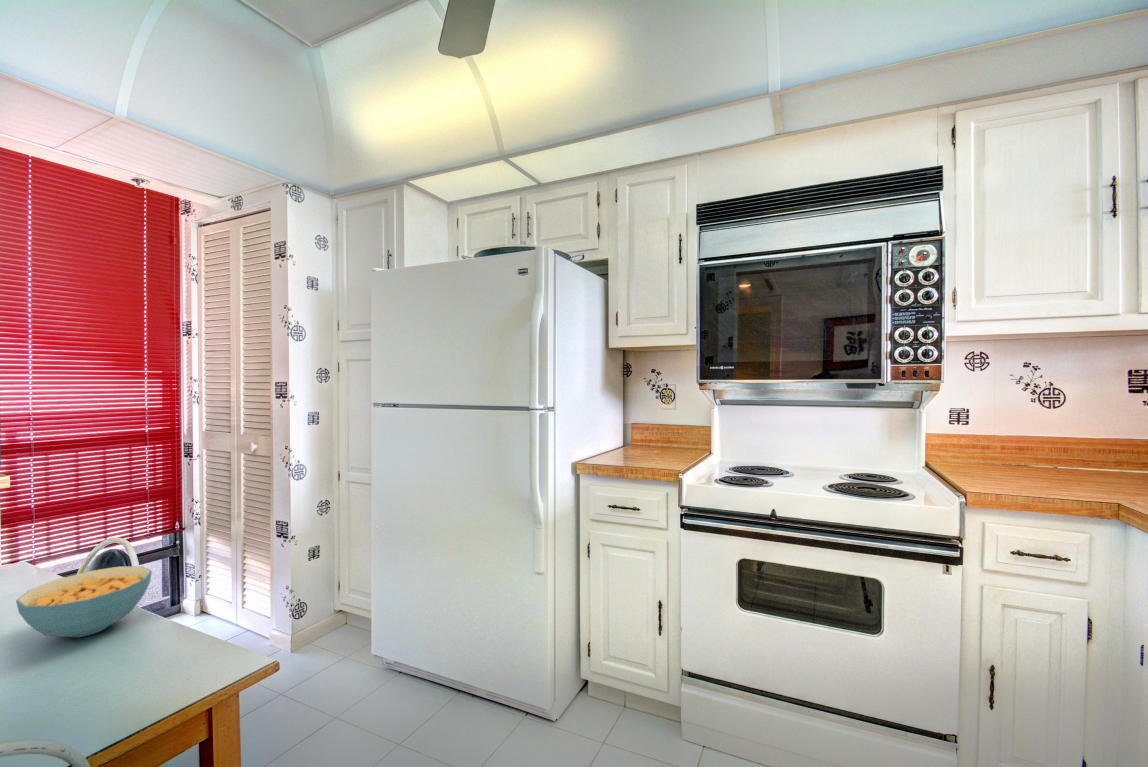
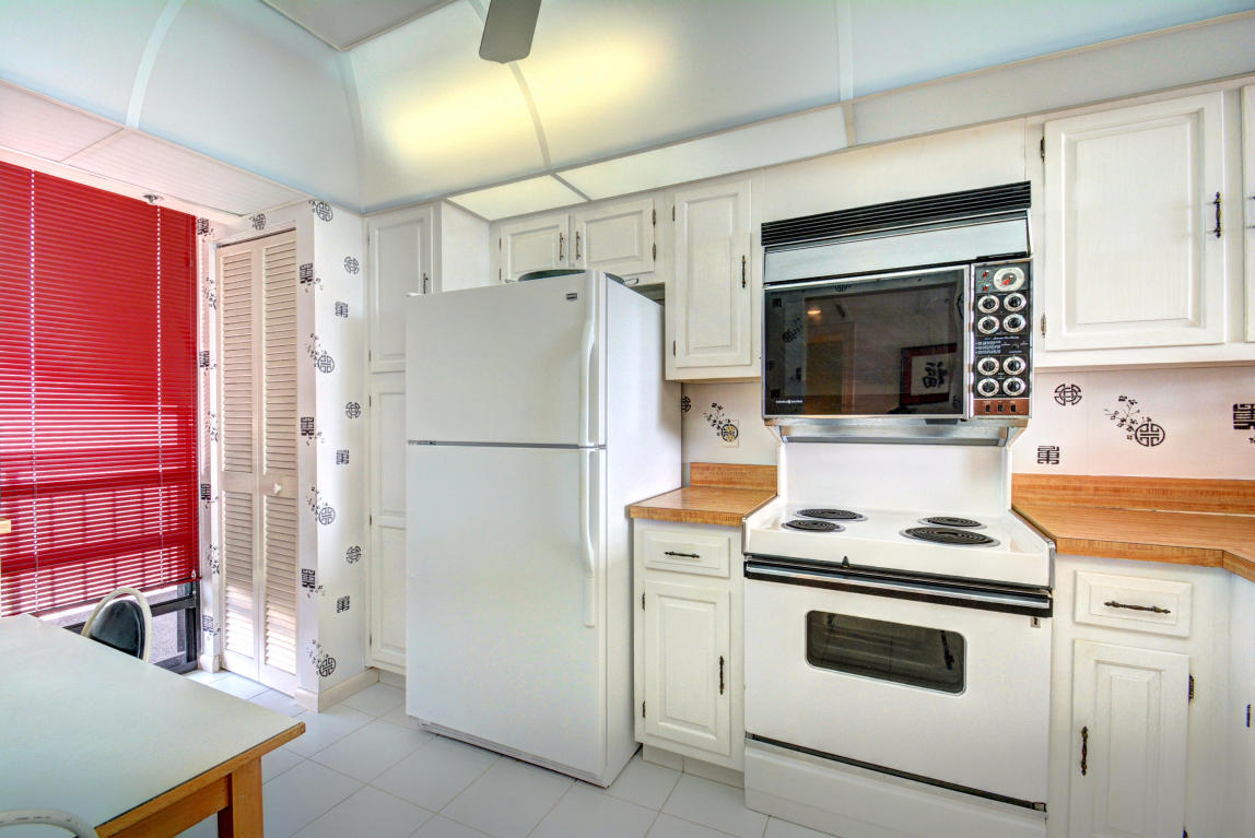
- cereal bowl (89, 607)
